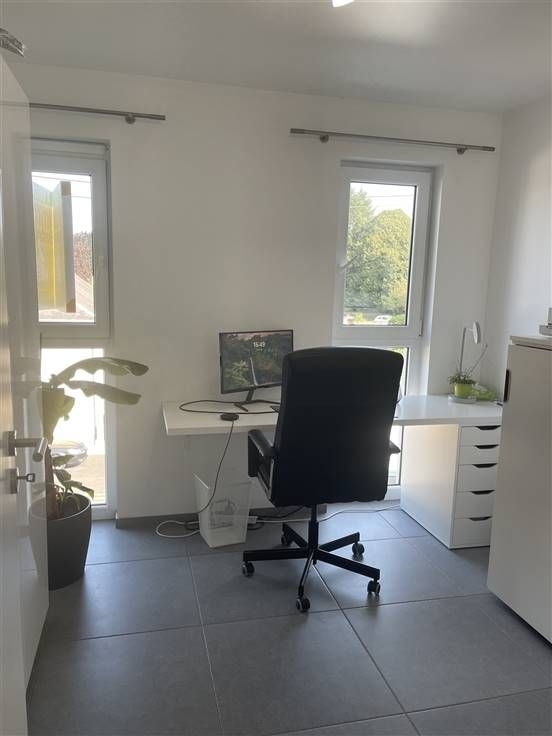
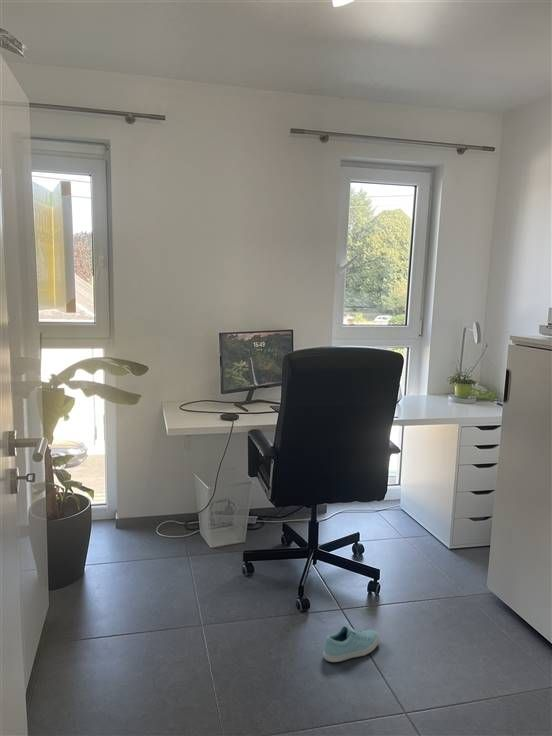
+ sneaker (353, 638)
